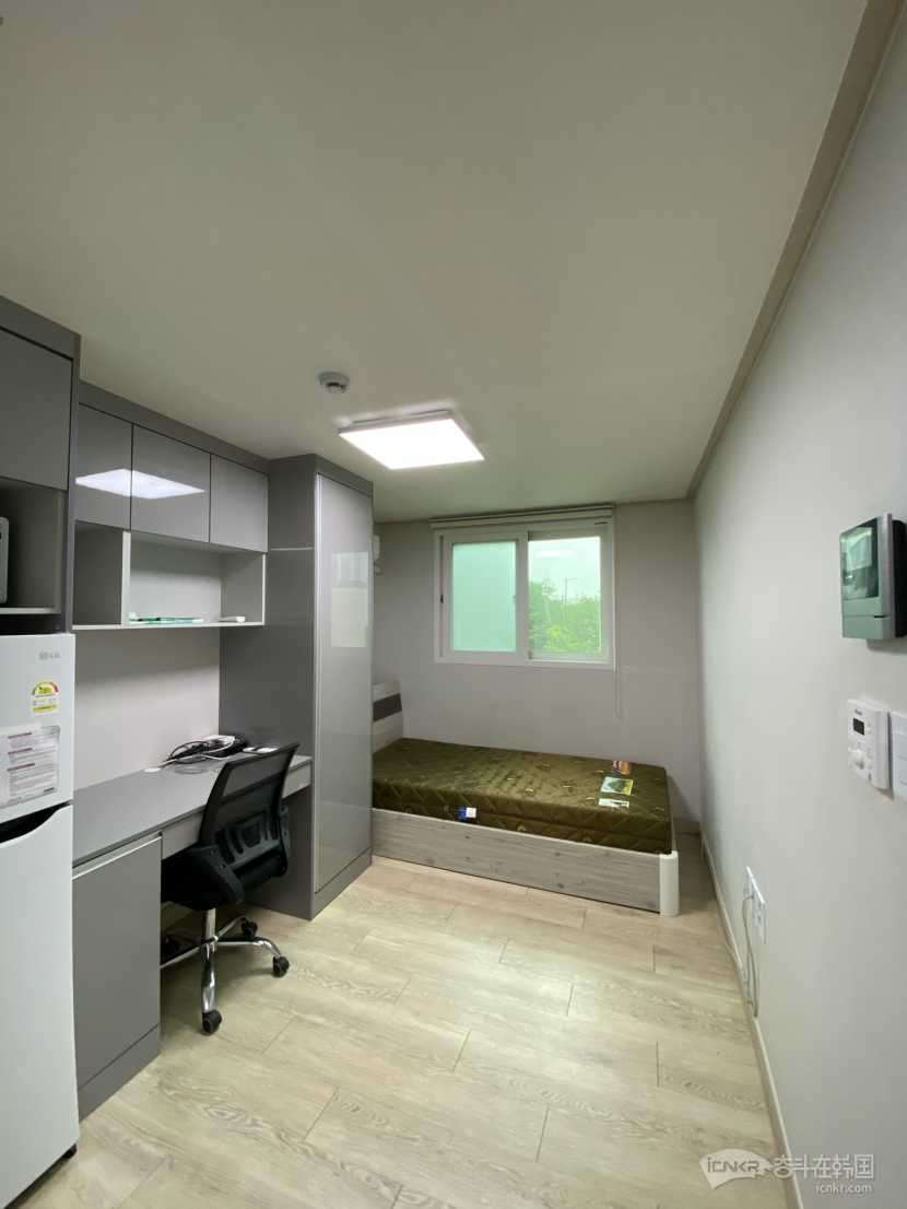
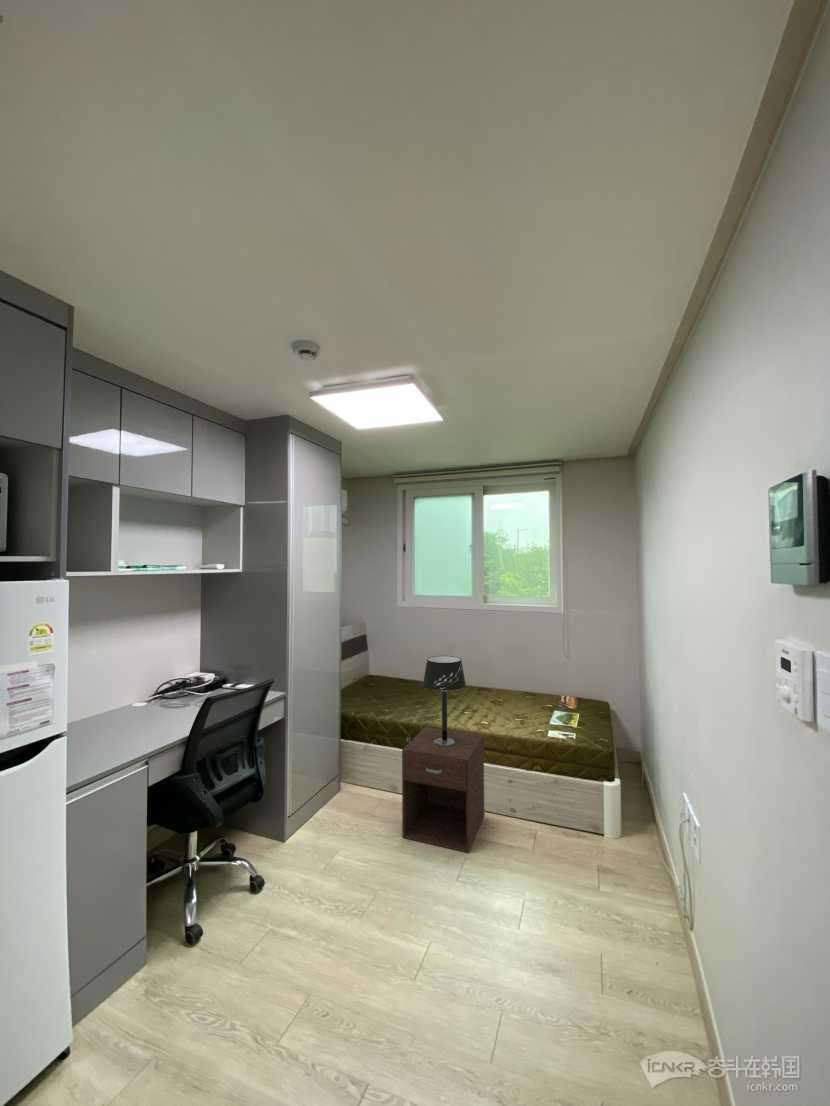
+ table lamp (444, 700)
+ nightstand (444, 784)
